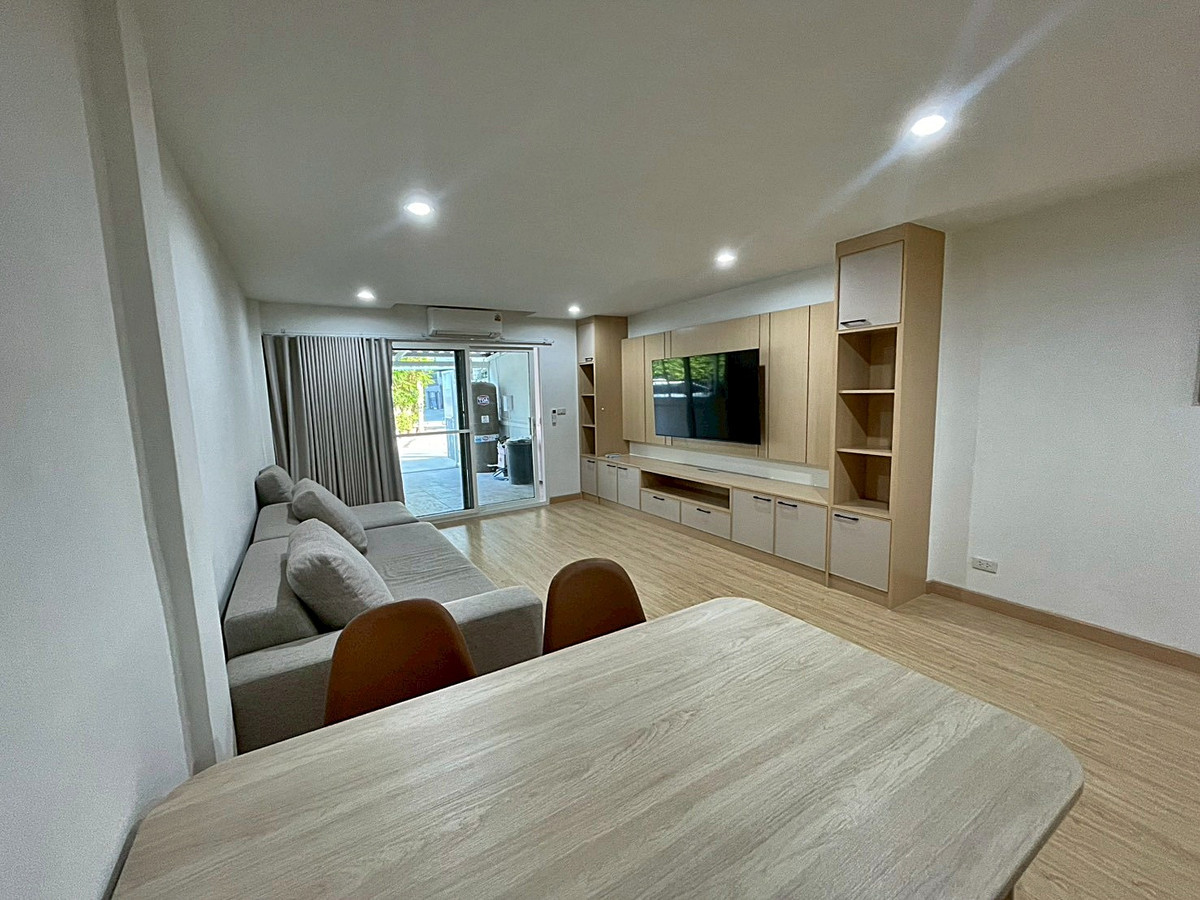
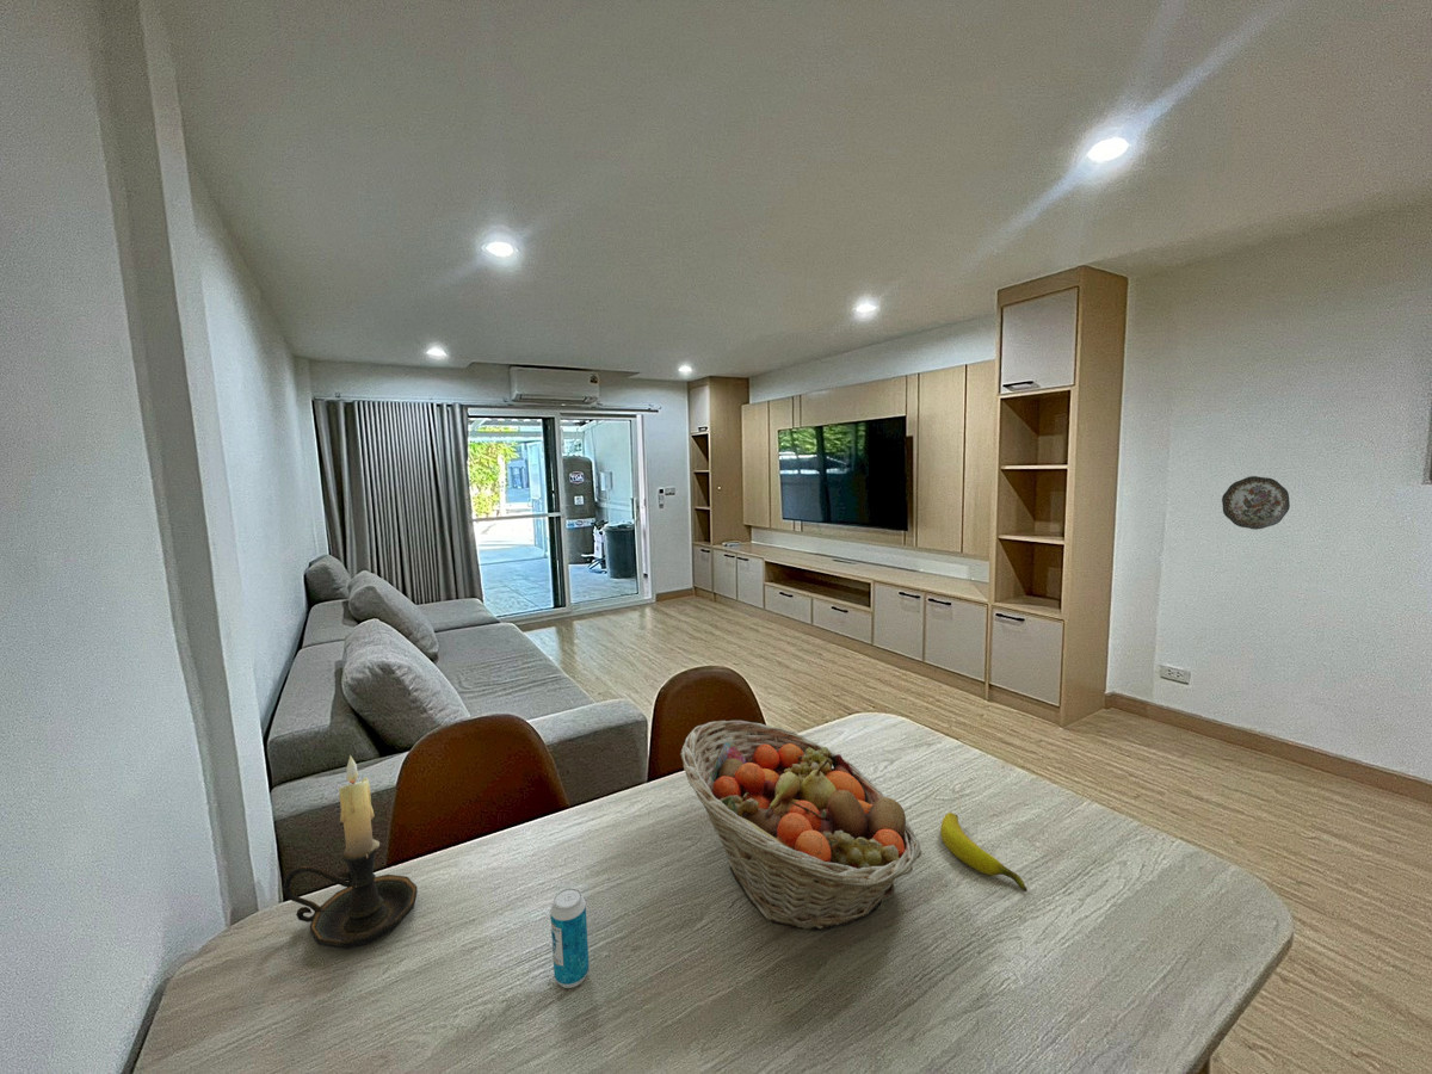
+ beverage can (569, 937)
+ decorative plate (1255, 502)
+ banana (973, 845)
+ fruit basket (792, 804)
+ candle holder (345, 839)
